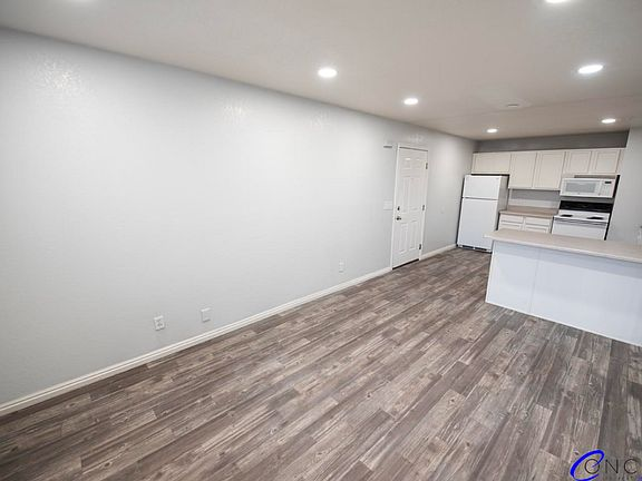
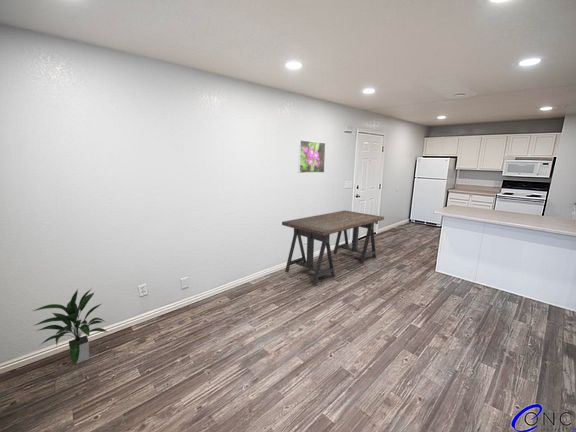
+ desk (336, 242)
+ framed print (312, 157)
+ indoor plant (74, 327)
